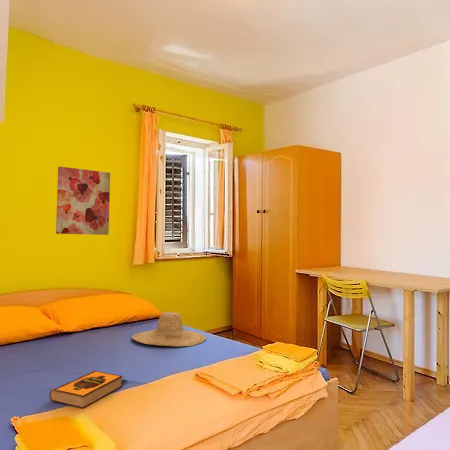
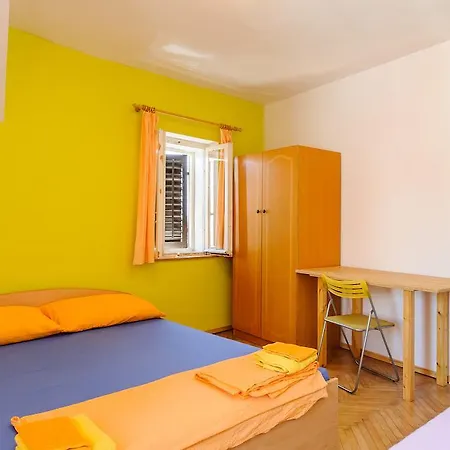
- straw hat (169, 325)
- wall art (84, 202)
- hardback book (87, 387)
